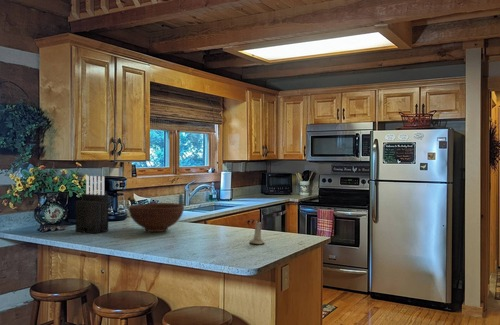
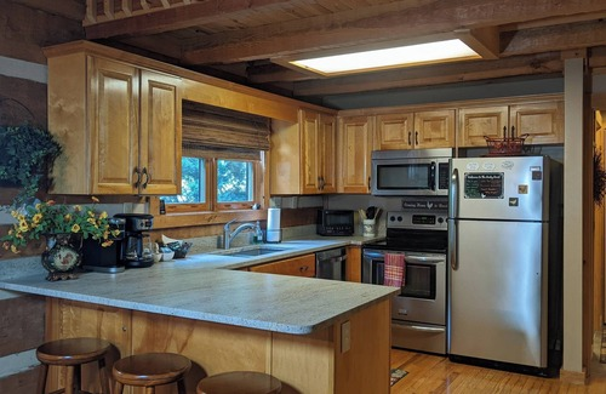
- knife block (90, 203)
- candle (256, 229)
- fruit bowl (156, 218)
